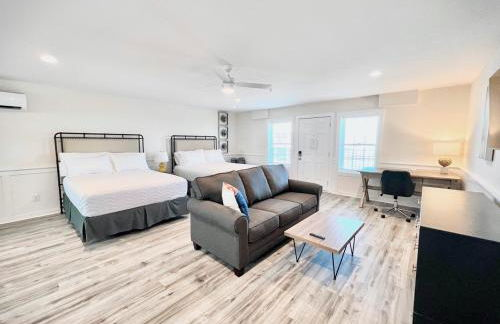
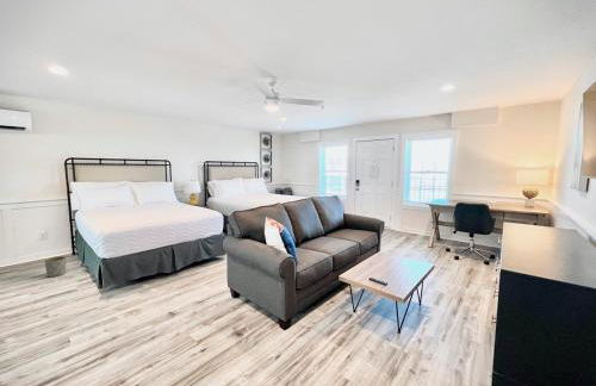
+ planter (56, 266)
